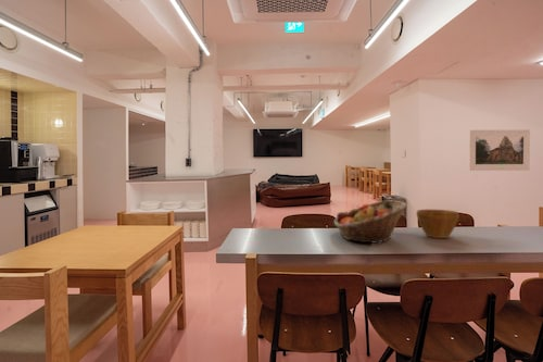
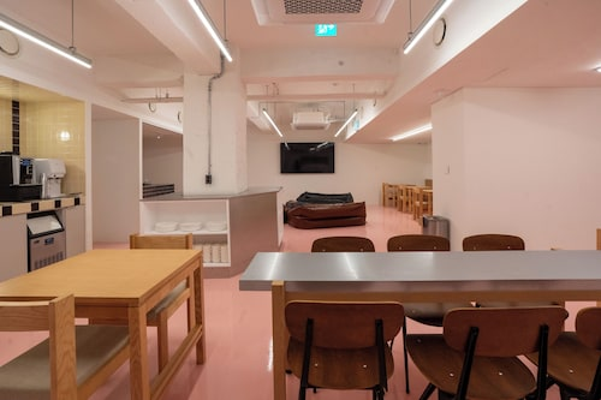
- bowl (437, 223)
- fruit basket (368, 219)
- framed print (498, 150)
